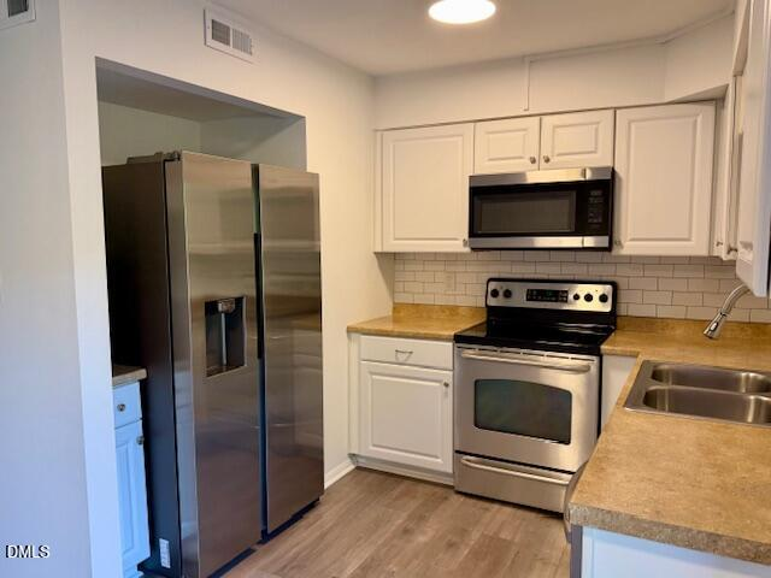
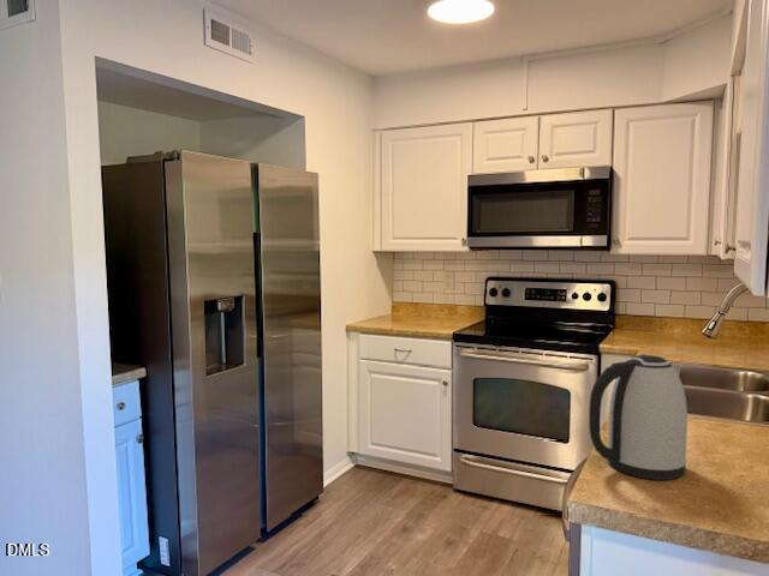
+ kettle (634, 412)
